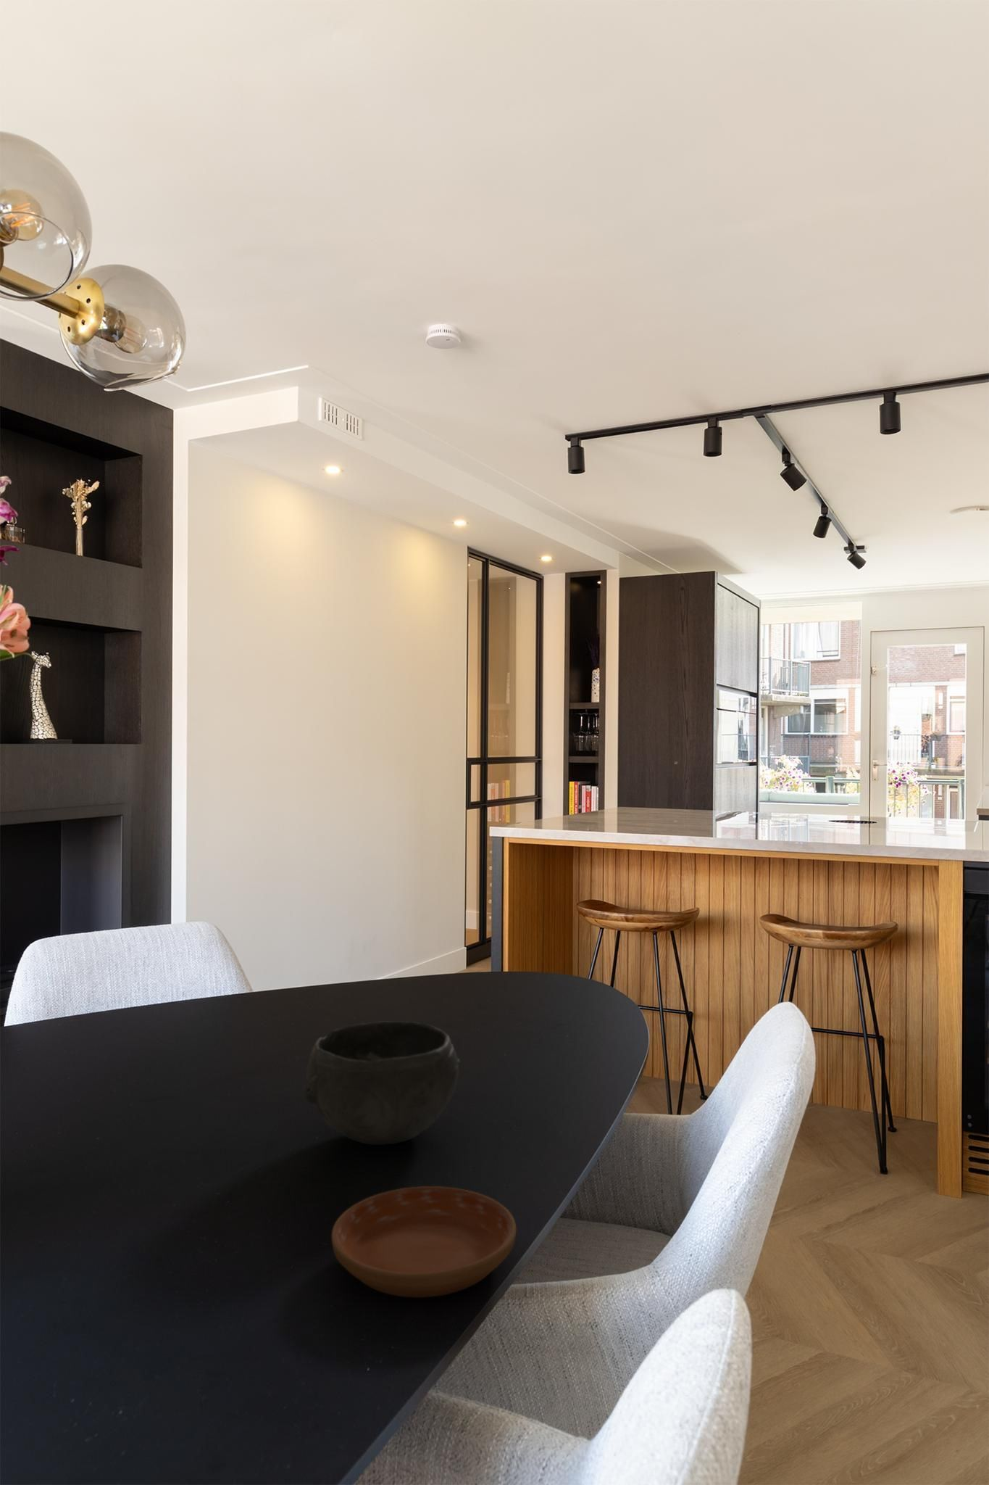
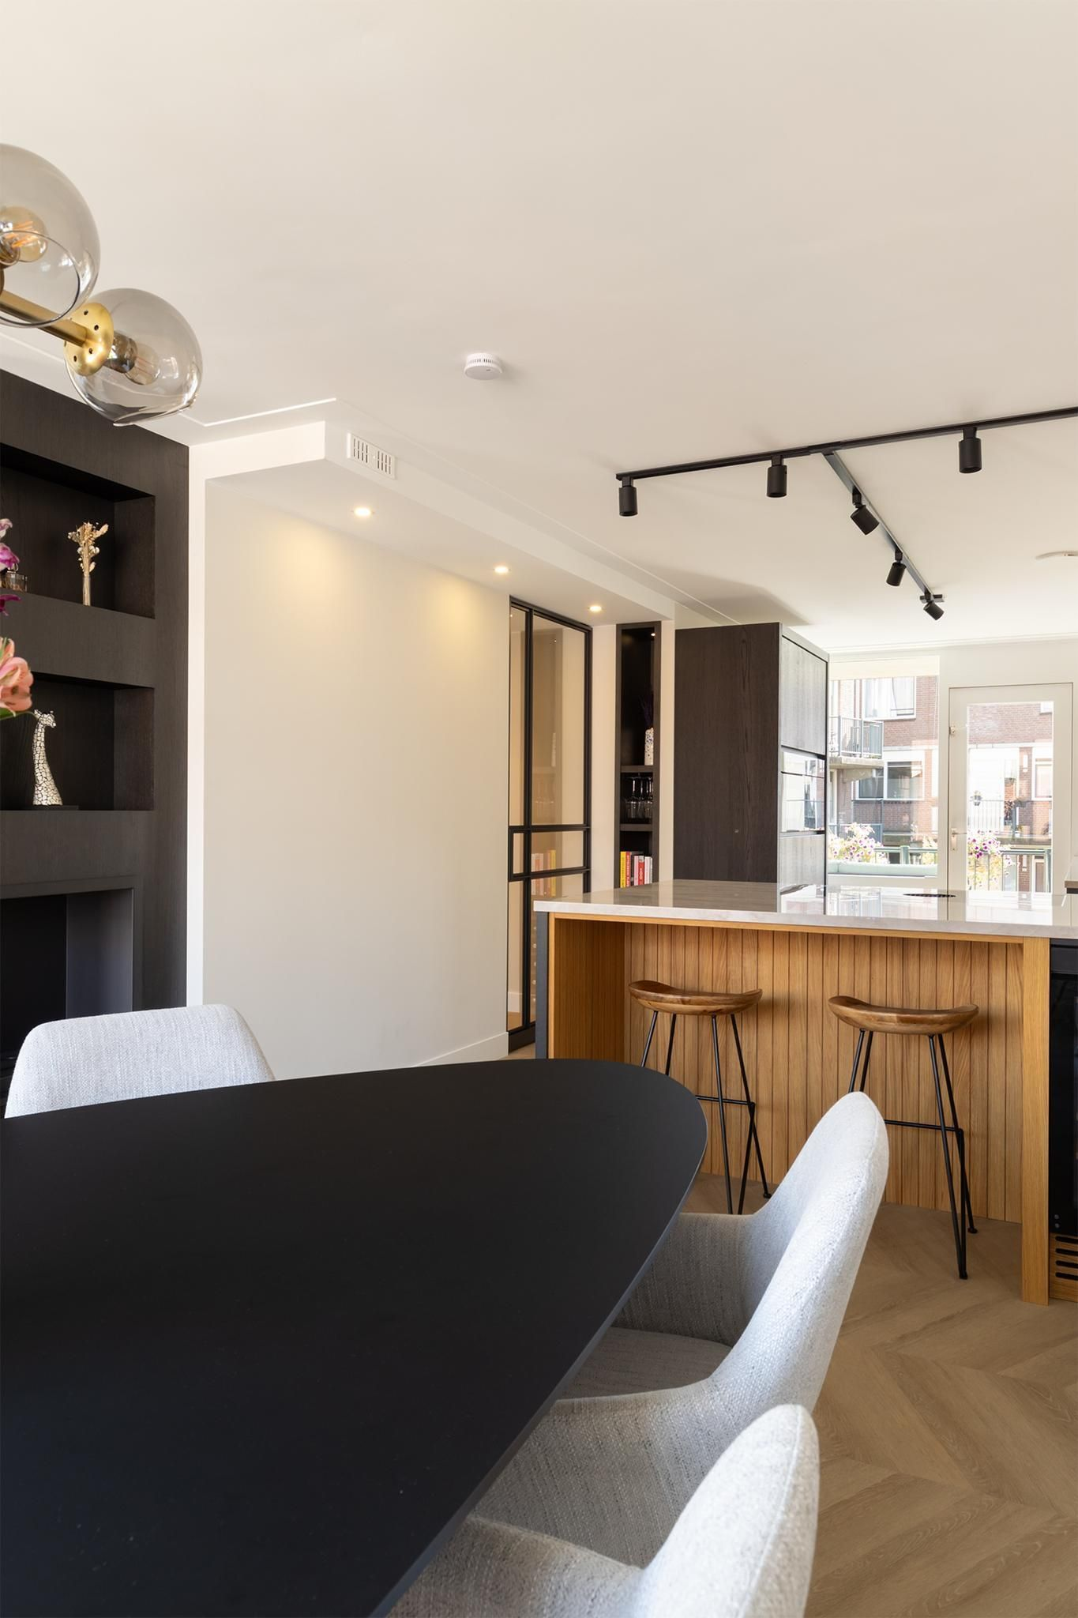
- bowl (383, 1086)
- saucer (424, 1241)
